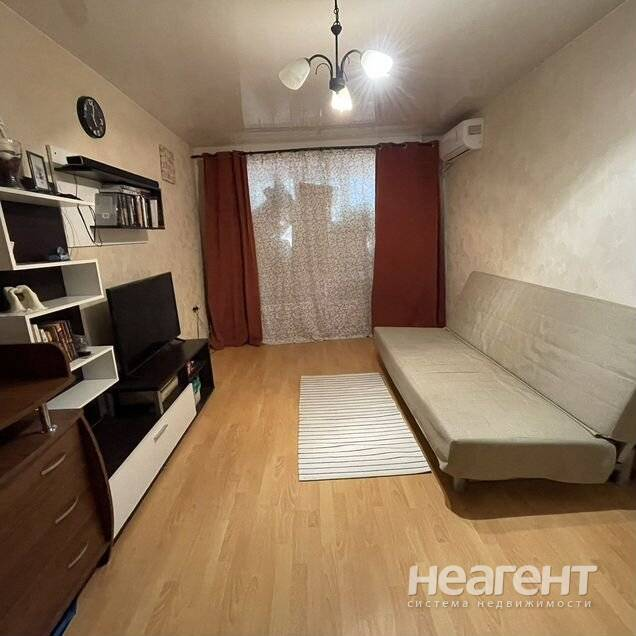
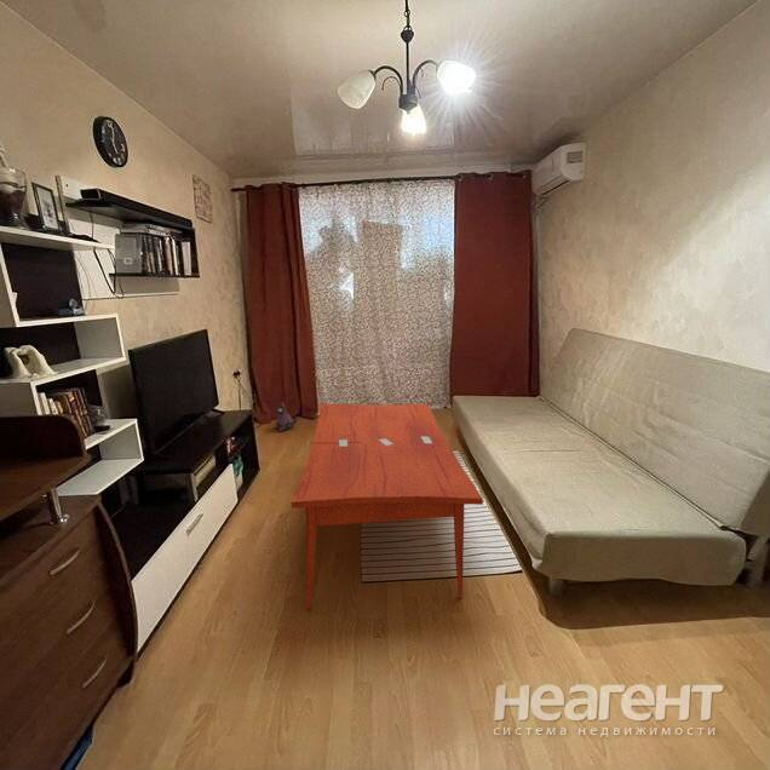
+ plush toy (286, 414)
+ coffee table (380, 476)
